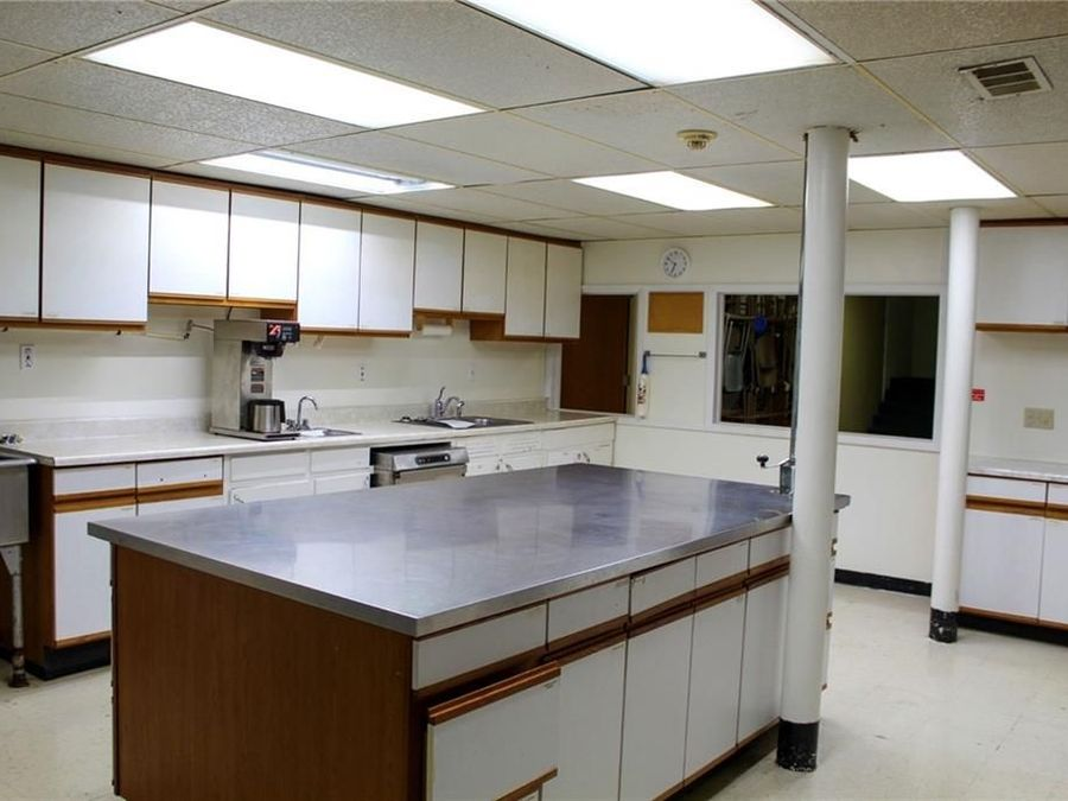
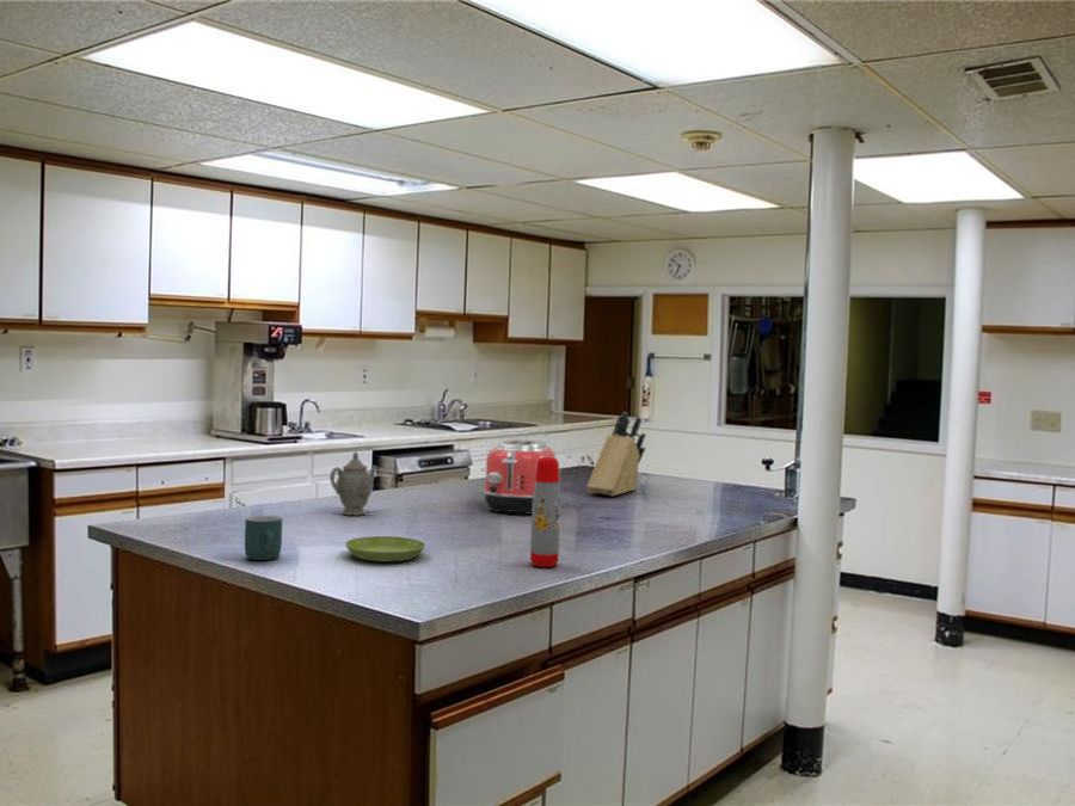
+ mug (266, 539)
+ chinaware (355, 482)
+ toaster (520, 475)
+ water bottle (546, 510)
+ knife block (618, 451)
+ saucer (385, 549)
